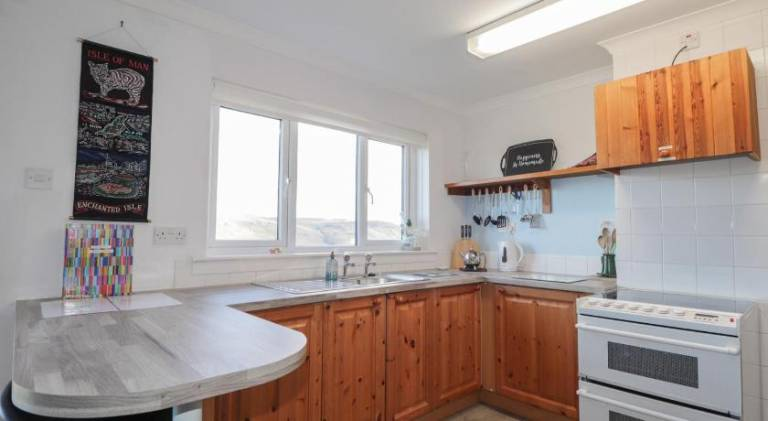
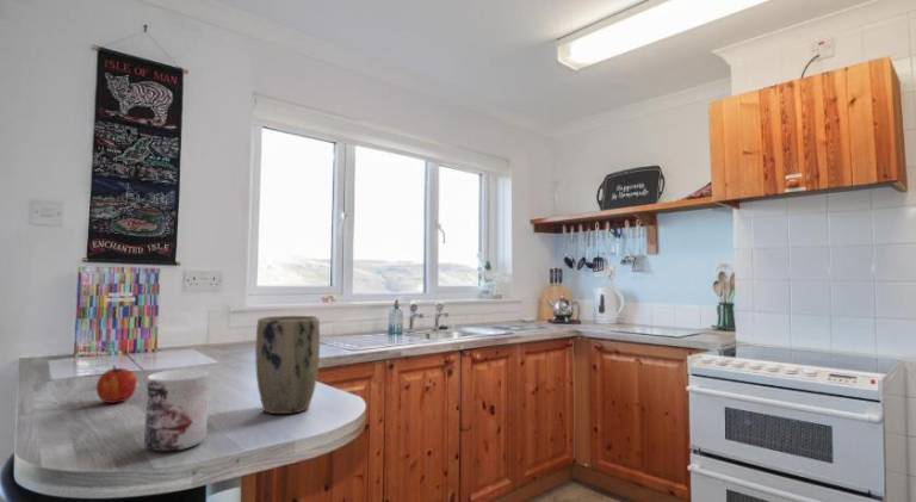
+ fruit (117, 383)
+ mug (172, 408)
+ plant pot (287, 362)
